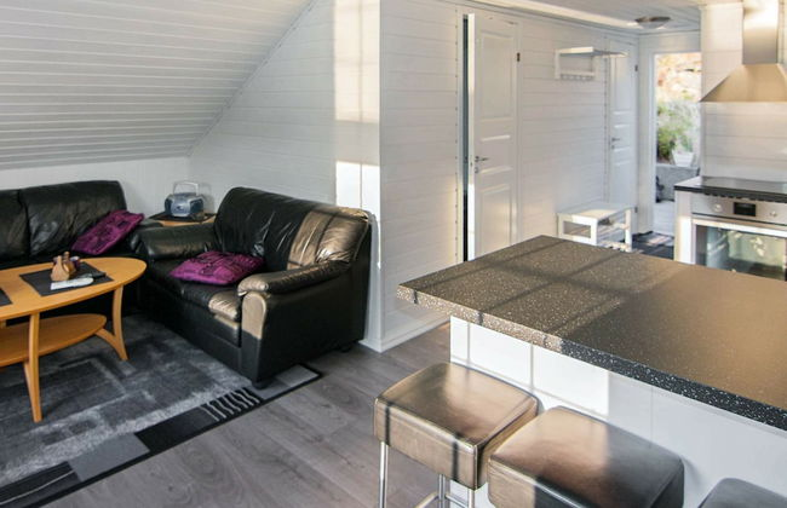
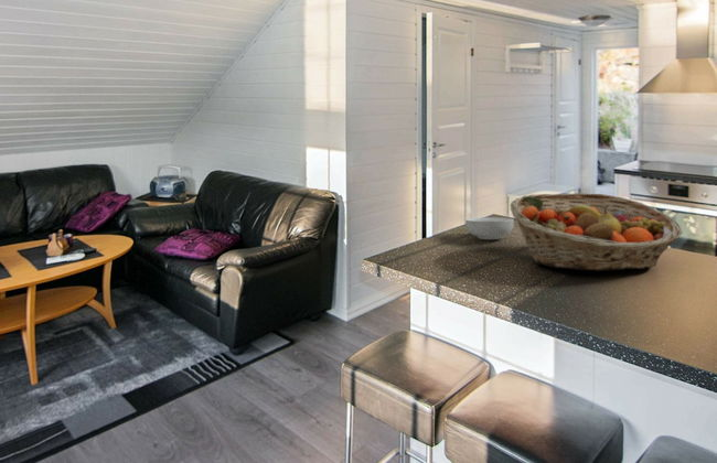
+ cereal bowl (489, 228)
+ fruit basket (591, 228)
